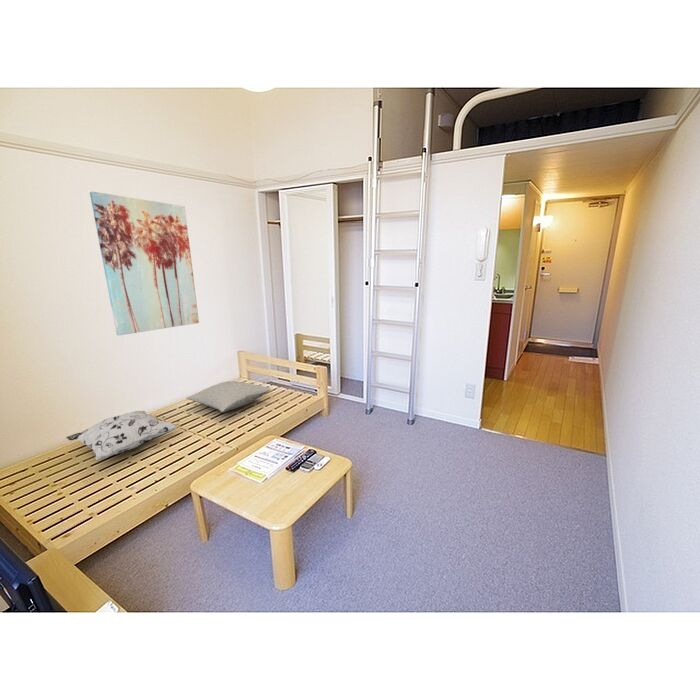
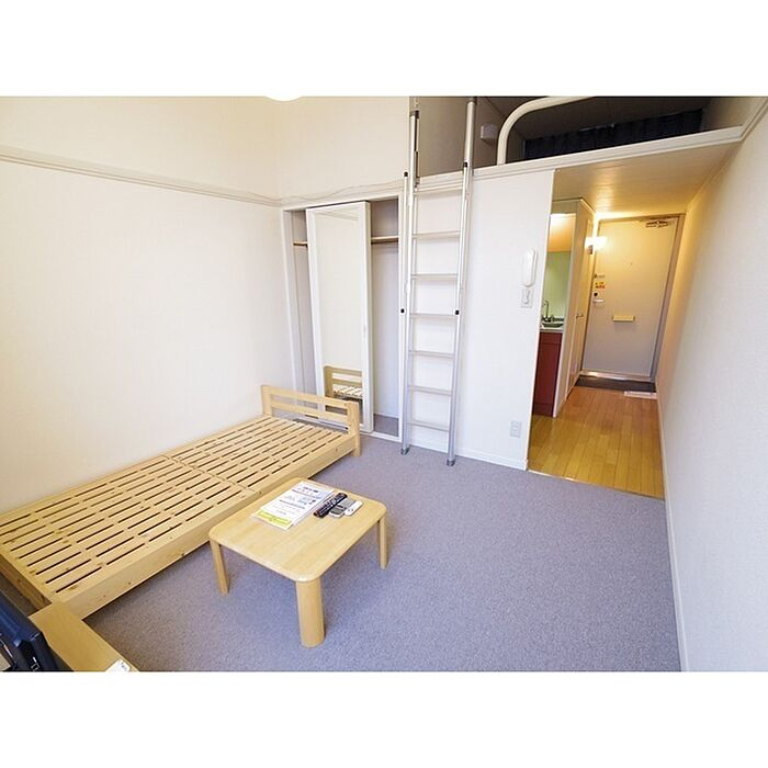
- decorative pillow (123, 431)
- pillow (229, 394)
- wall art (152, 267)
